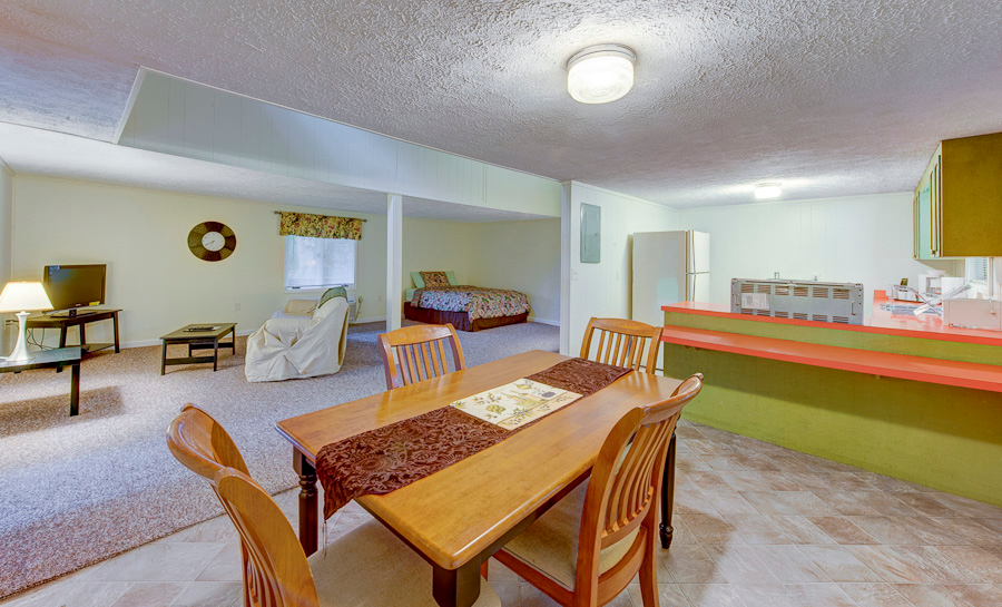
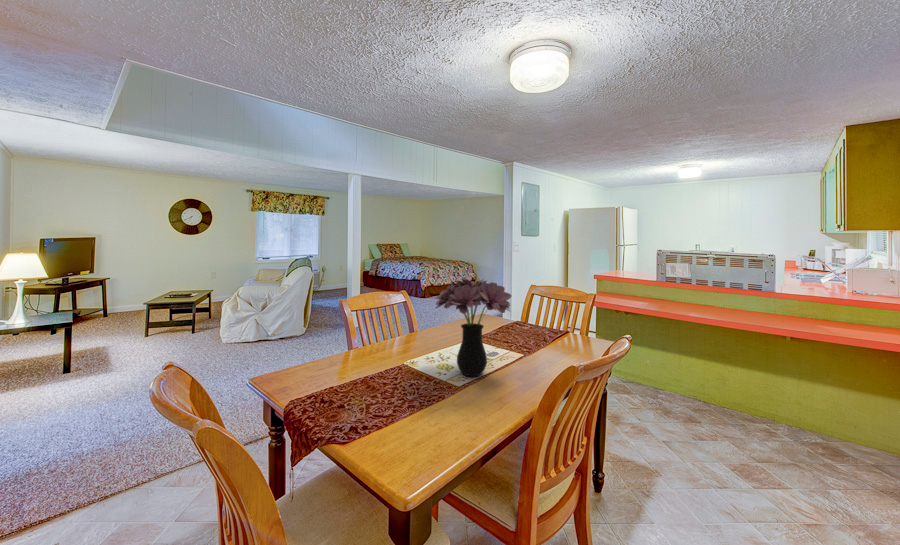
+ flower arrangement (473, 325)
